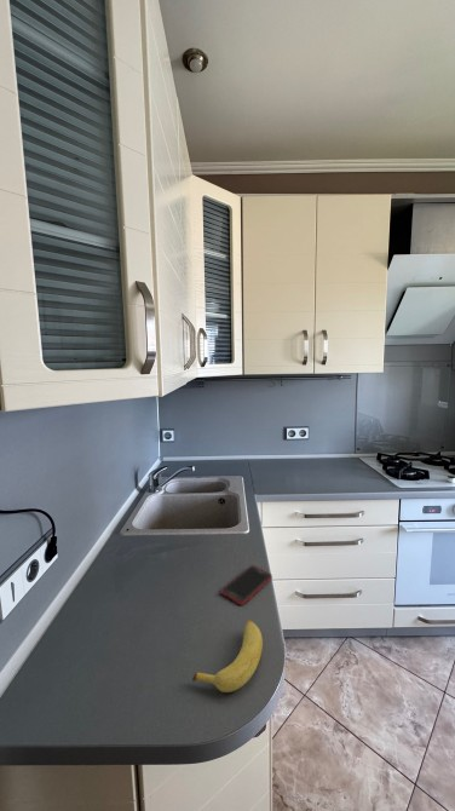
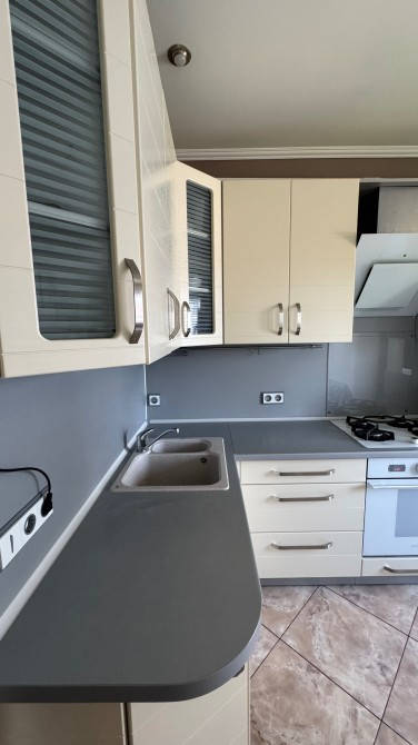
- cell phone (247, 583)
- banana (238, 654)
